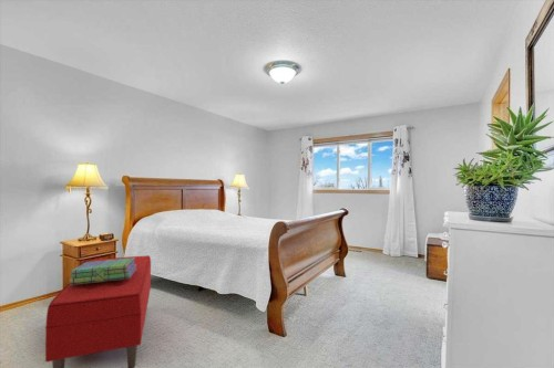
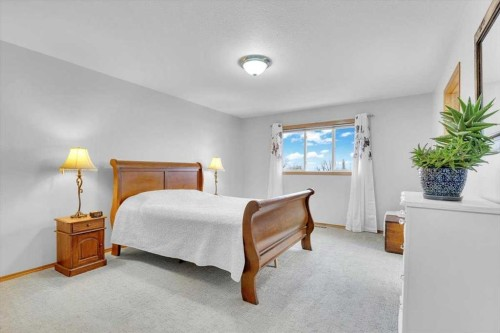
- stack of books (105, 271)
- bench (111, 304)
